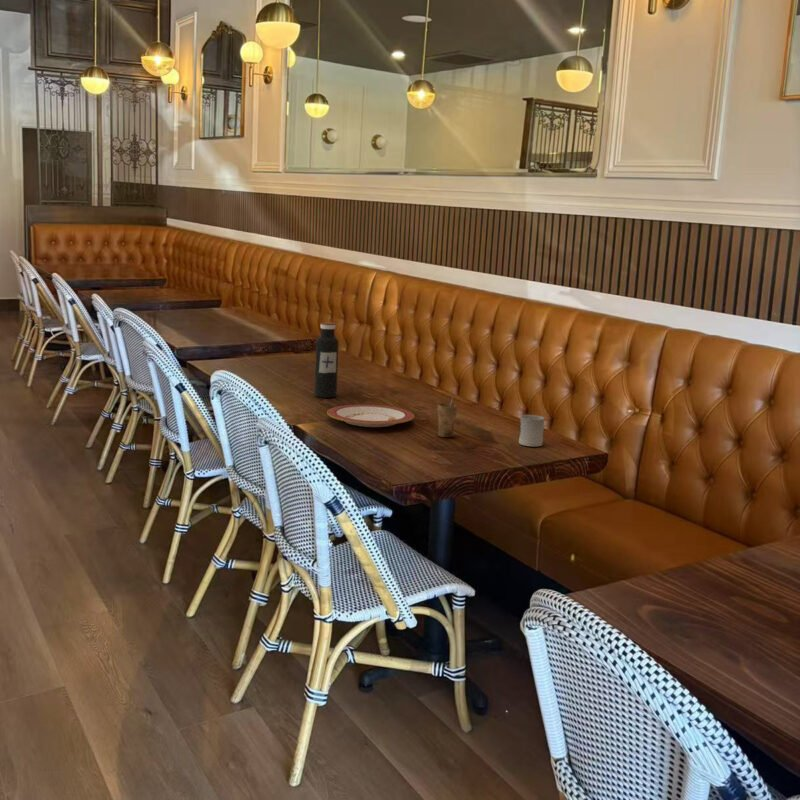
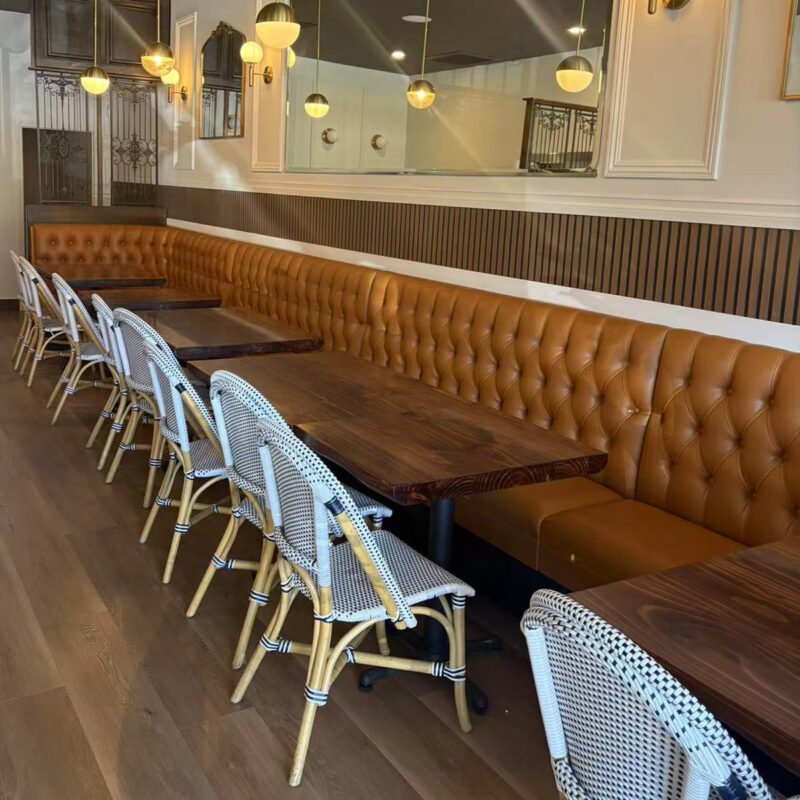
- cup (446, 416)
- cup (533, 429)
- water bottle (326, 359)
- plate (370, 417)
